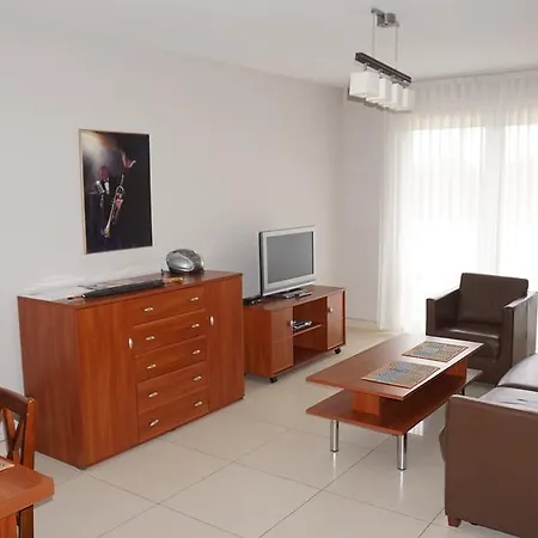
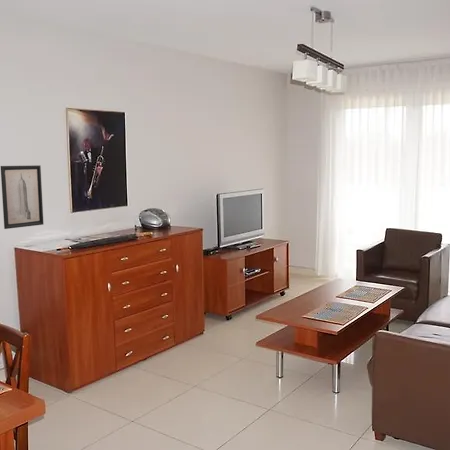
+ wall art (22, 196)
